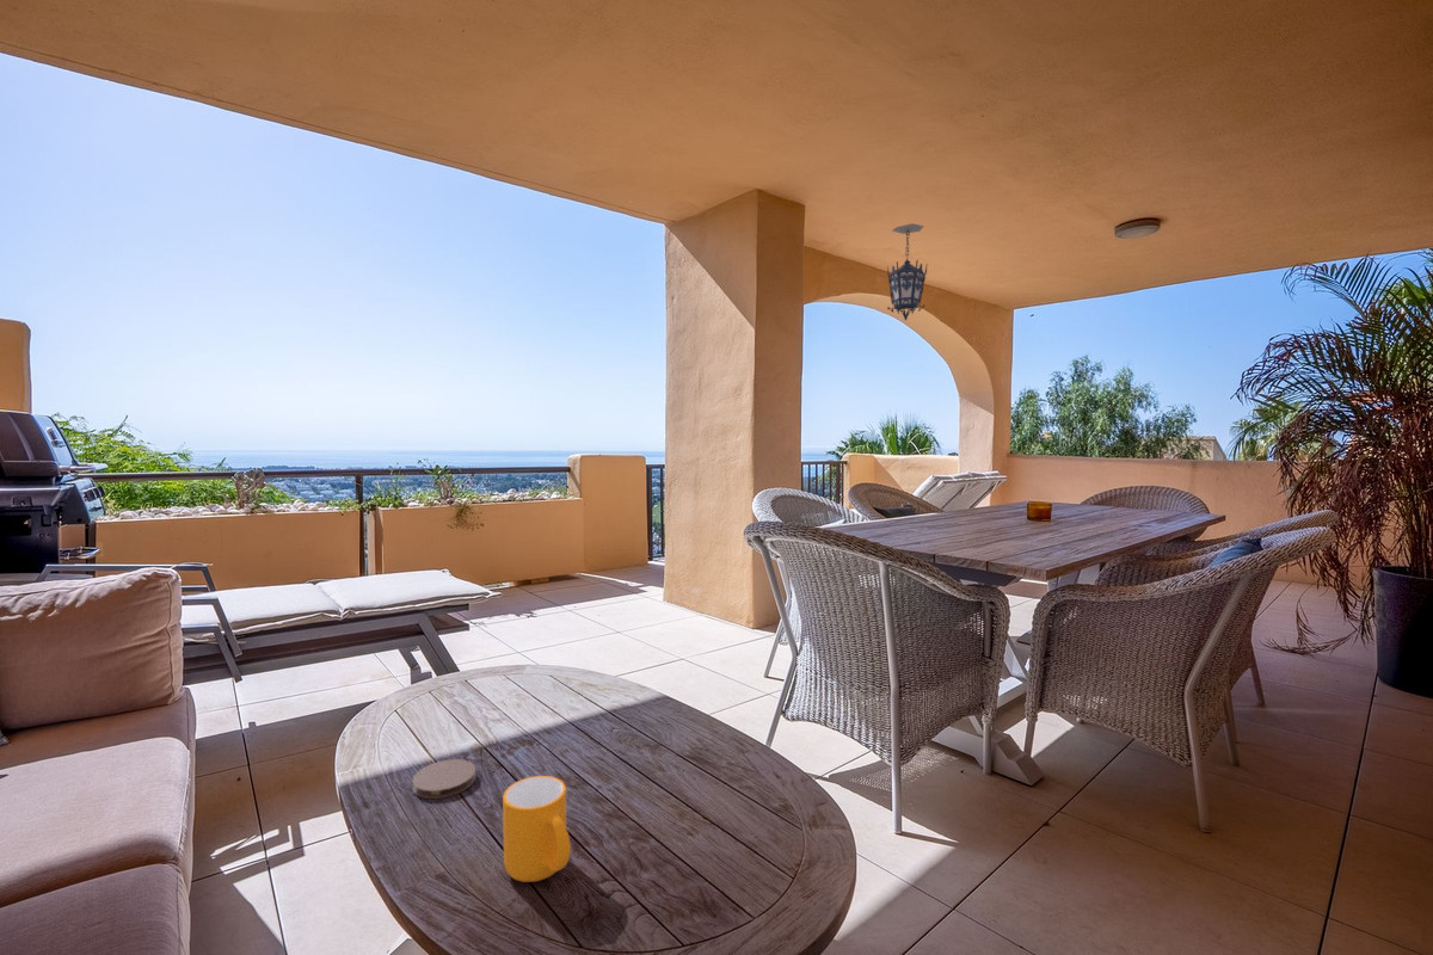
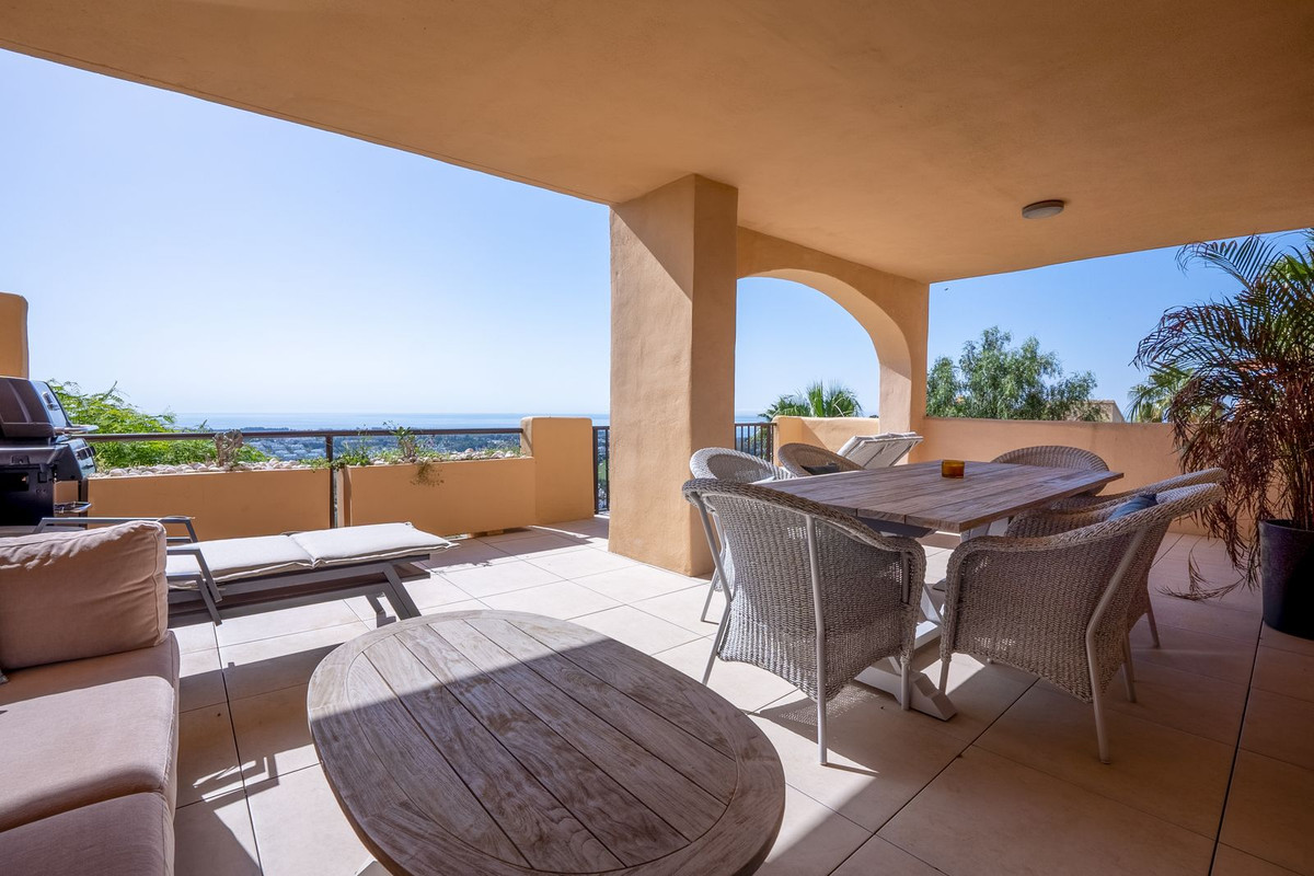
- mug (542, 834)
- coaster (444, 777)
- hanging lantern (906, 275)
